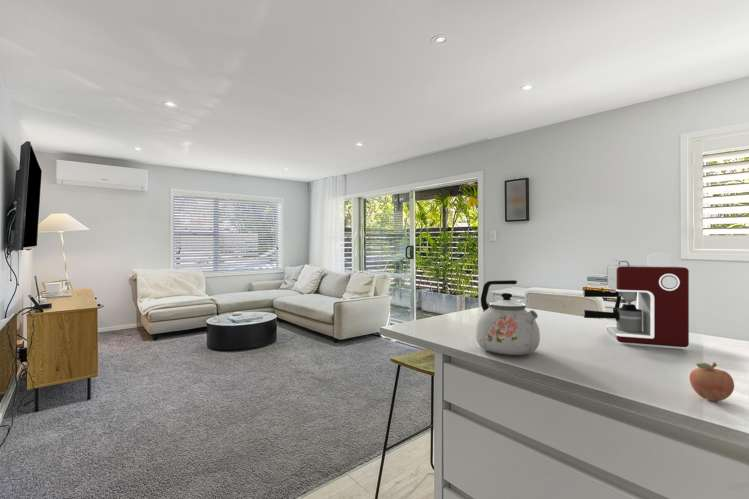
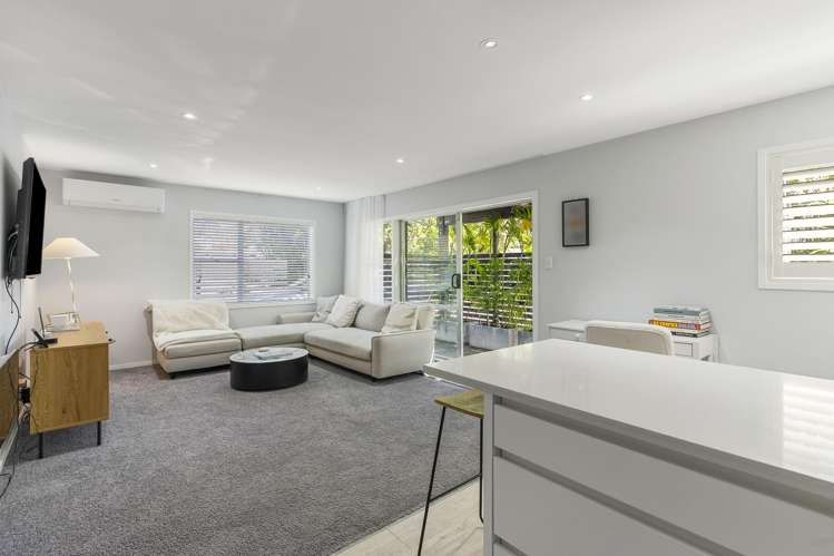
- fruit (710, 380)
- kettle (507, 315)
- coffee maker (629, 296)
